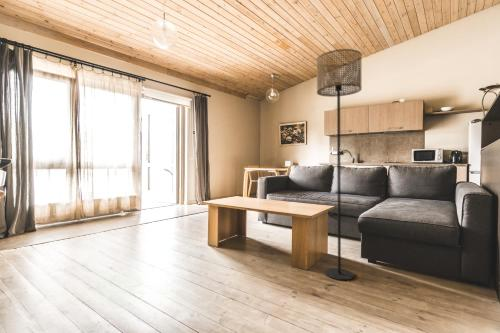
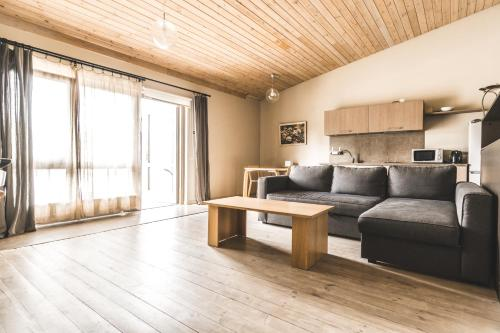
- floor lamp (338, 166)
